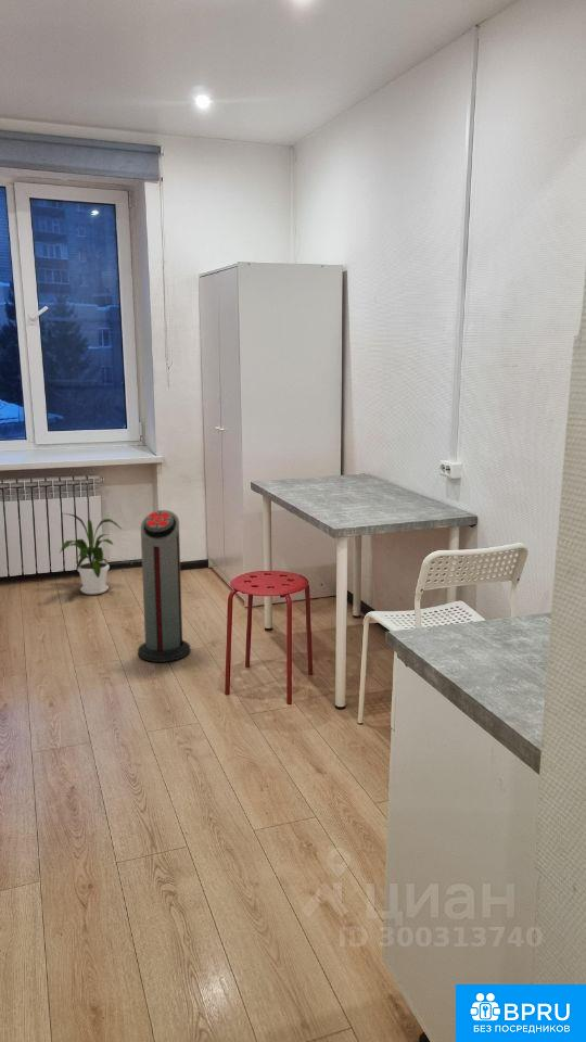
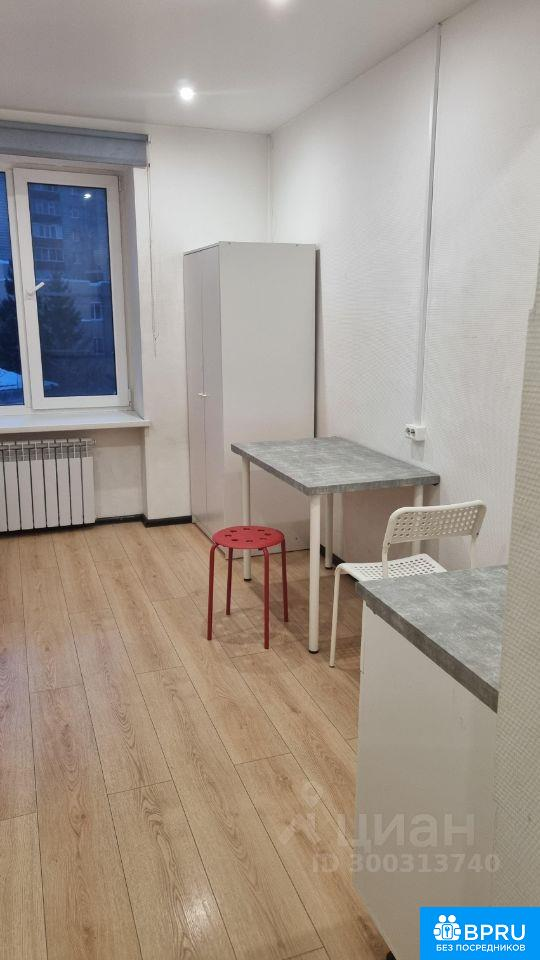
- air purifier (162, 583)
- house plant (90, 551)
